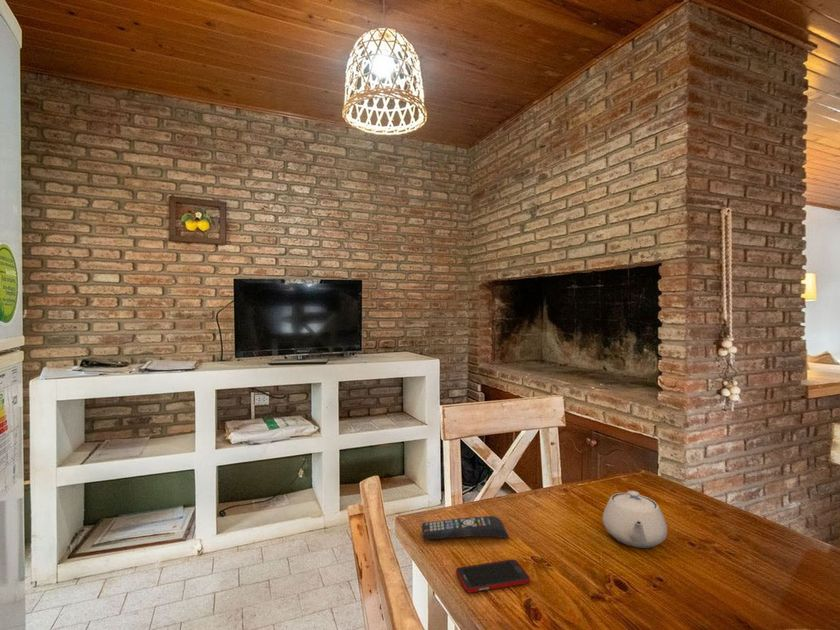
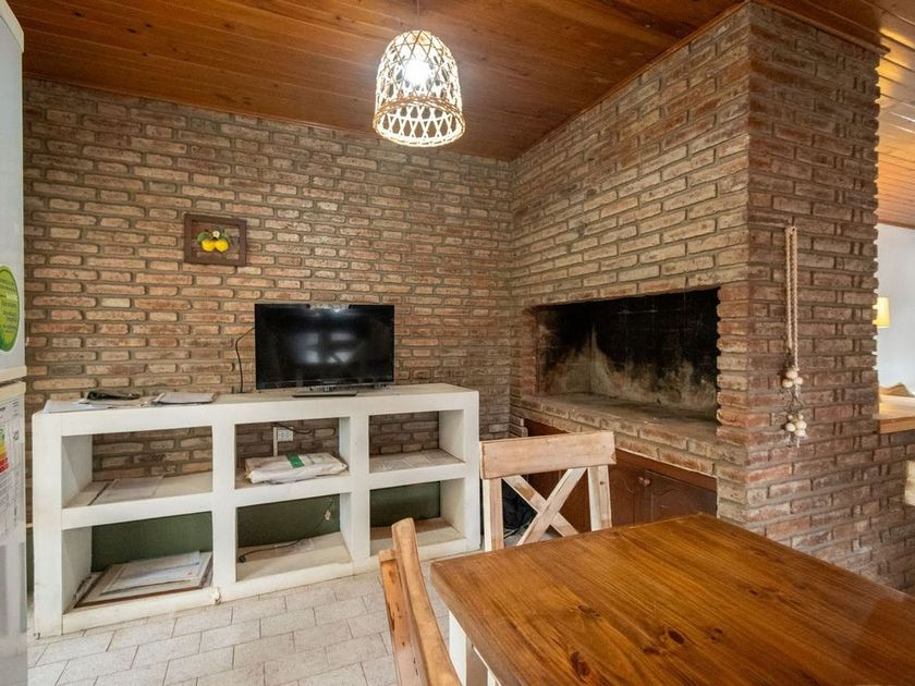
- cell phone (492, 575)
- remote control (464, 528)
- teapot (635, 516)
